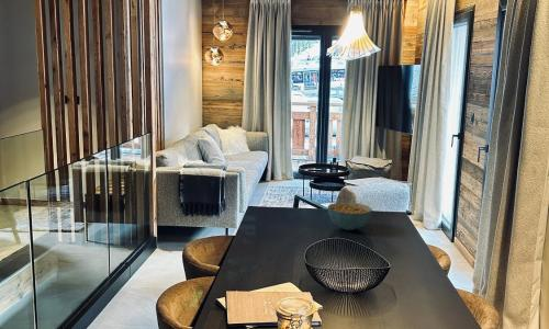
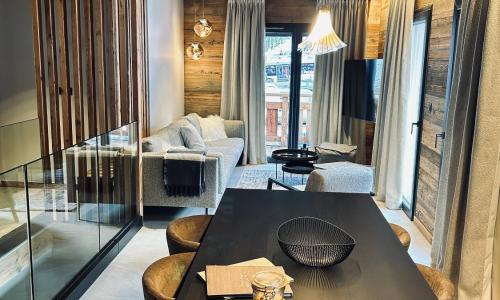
- cereal bowl (349, 217)
